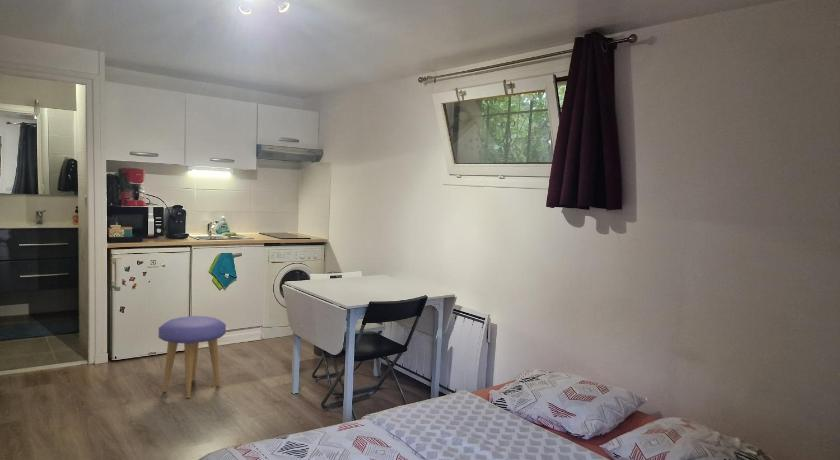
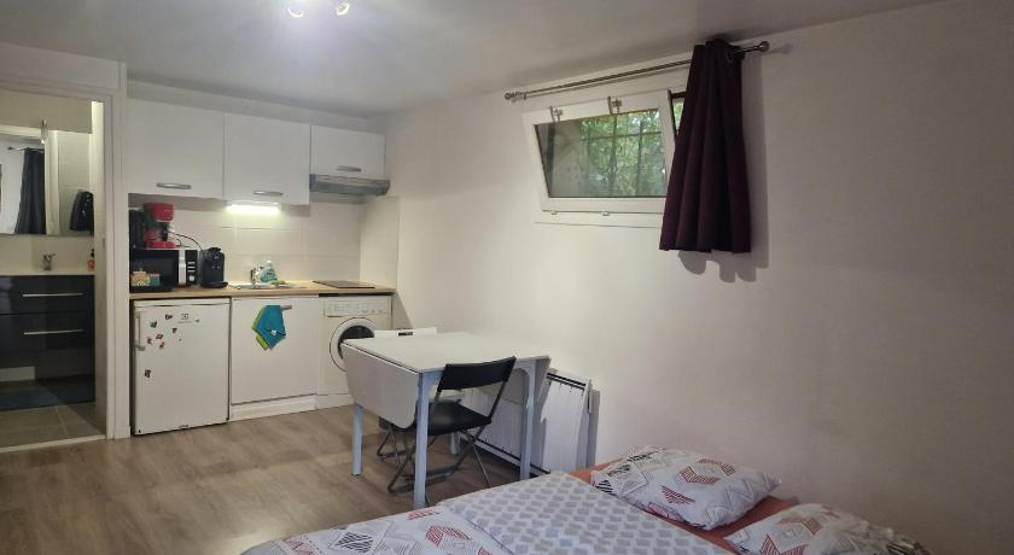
- stool (192, 355)
